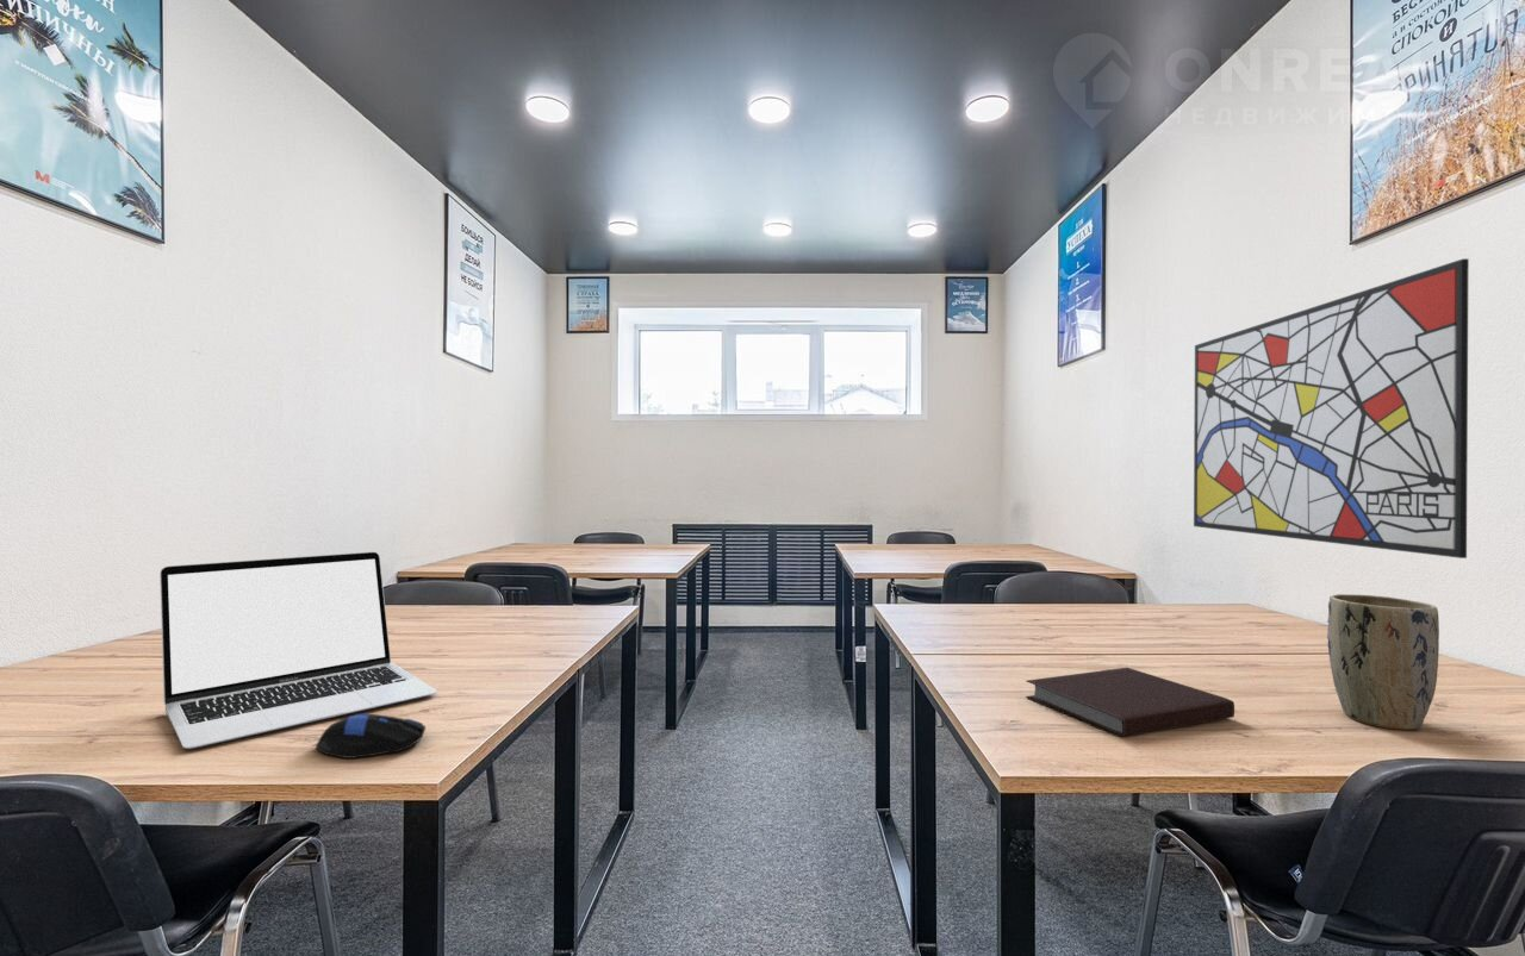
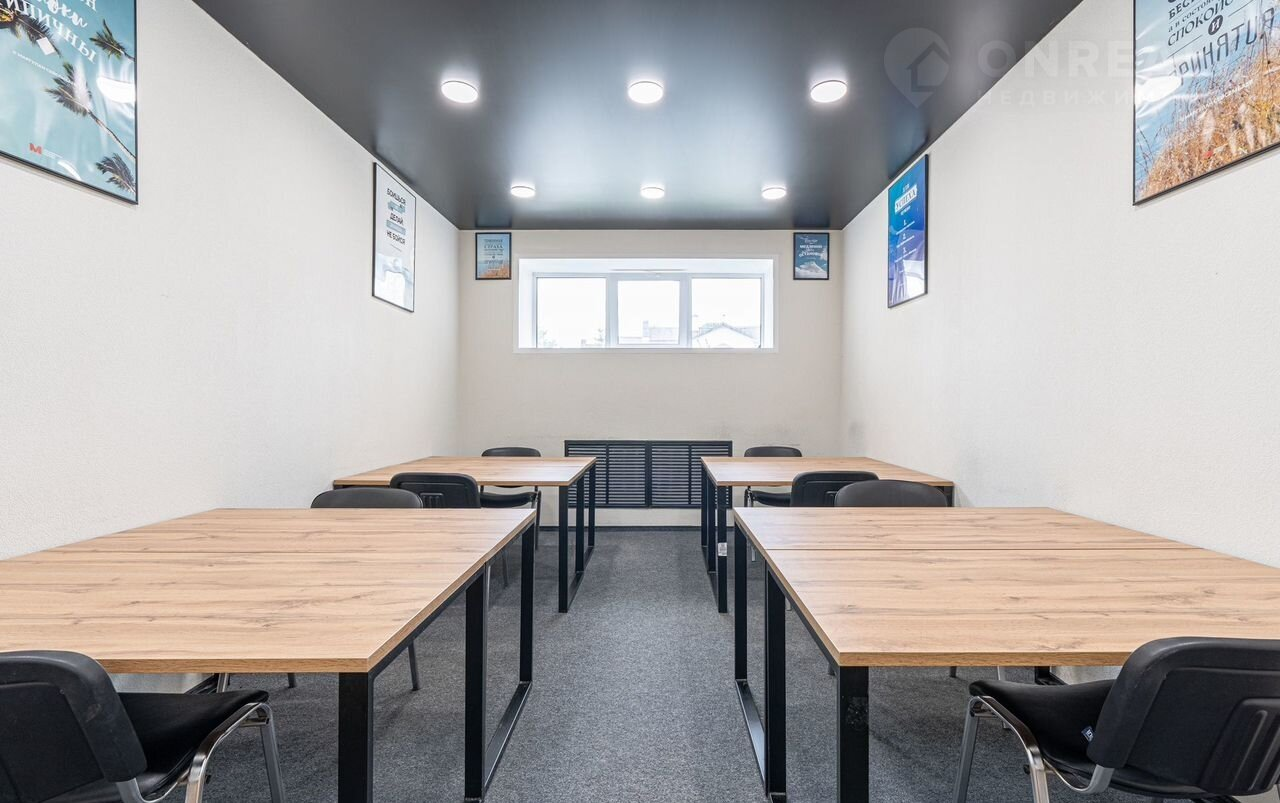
- wall art (1296, 425)
- laptop (300, 632)
- plant pot (1380, 660)
- notebook (1125, 699)
- computer mouse (371, 730)
